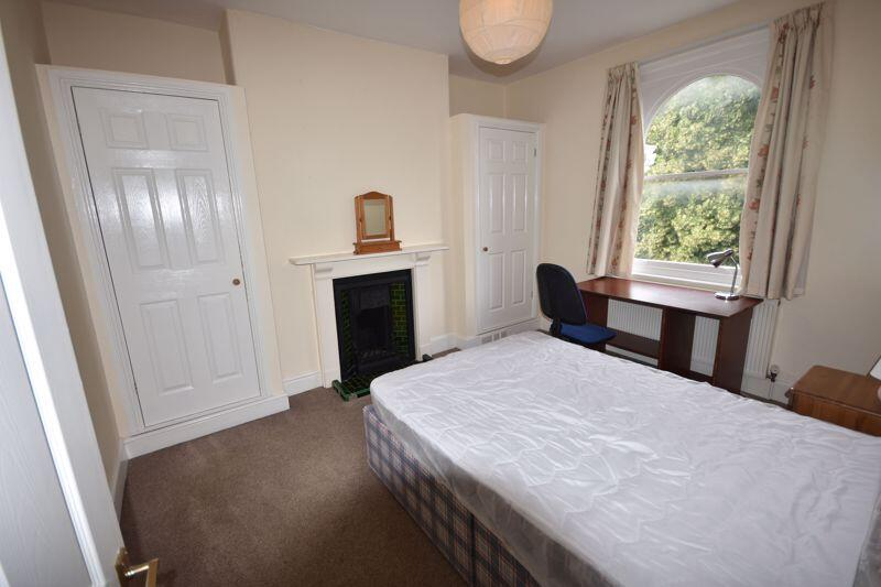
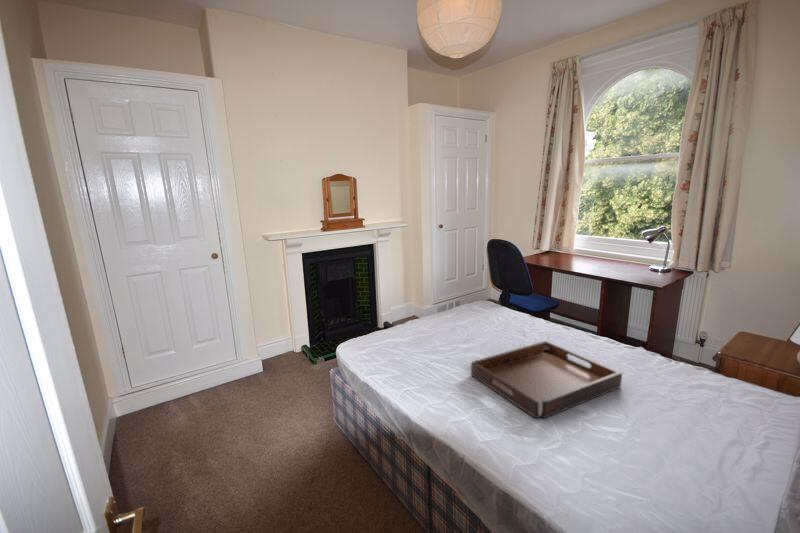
+ serving tray (542, 373)
